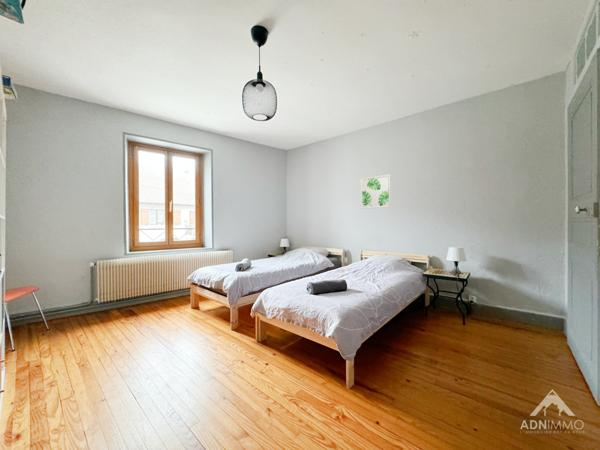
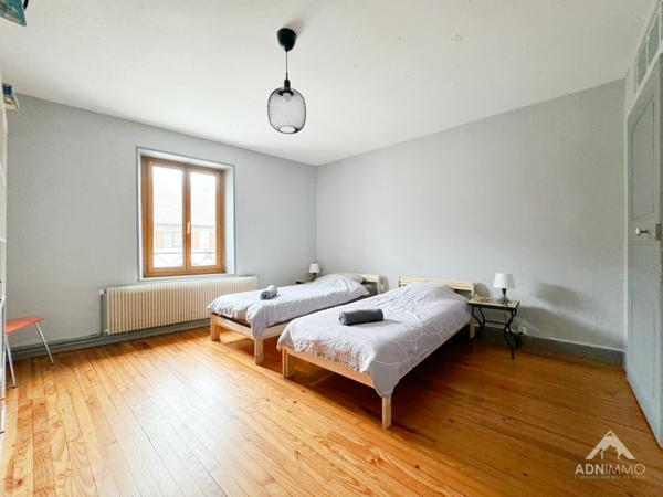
- wall art (375, 192)
